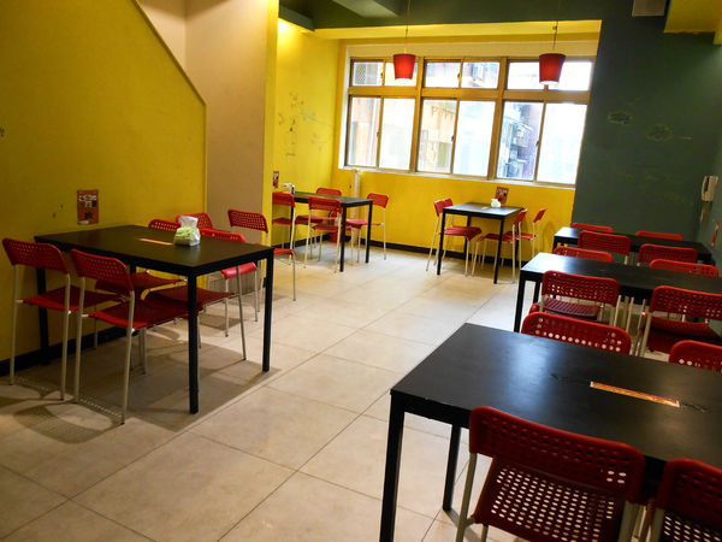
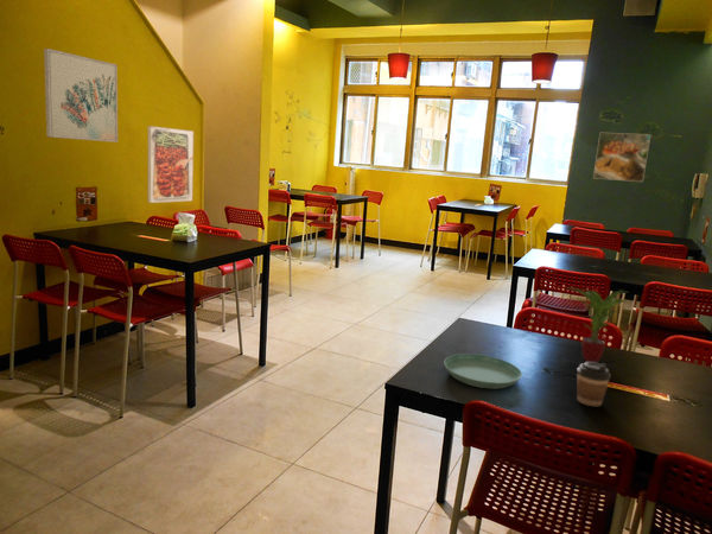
+ potted plant (592, 323)
+ coffee cup (592, 382)
+ wall art (83, 98)
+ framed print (171, 165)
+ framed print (621, 157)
+ saucer (482, 371)
